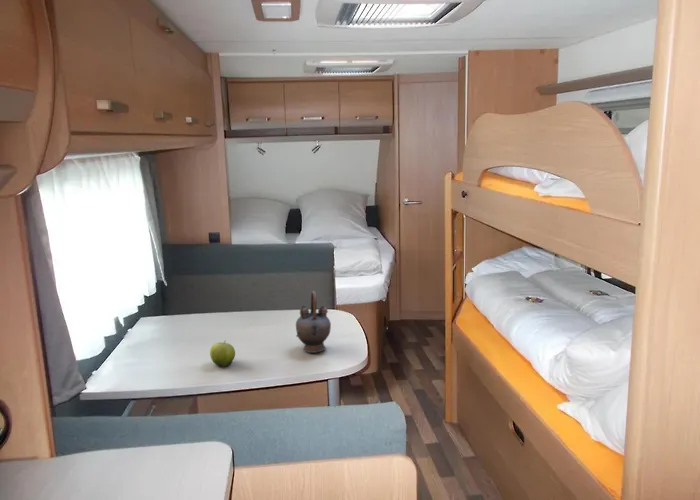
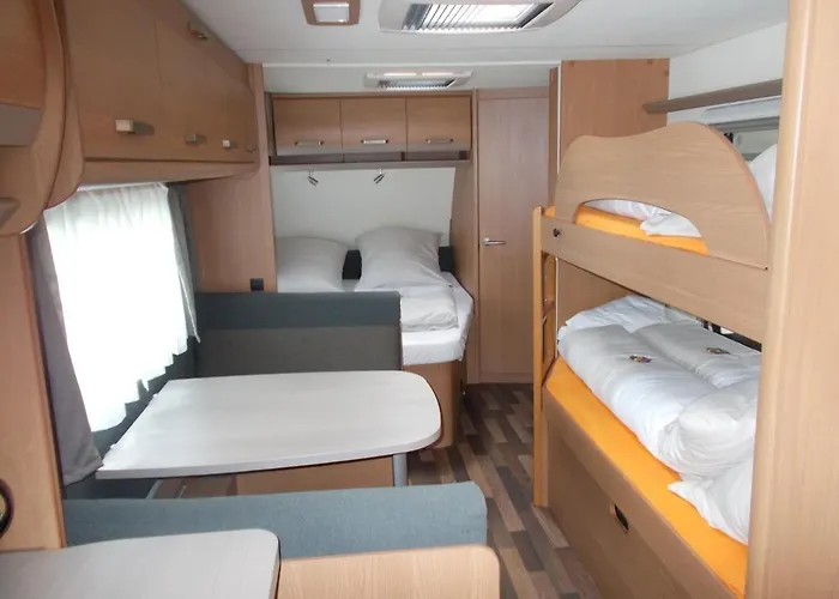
- fruit (222, 353)
- teapot (313, 321)
